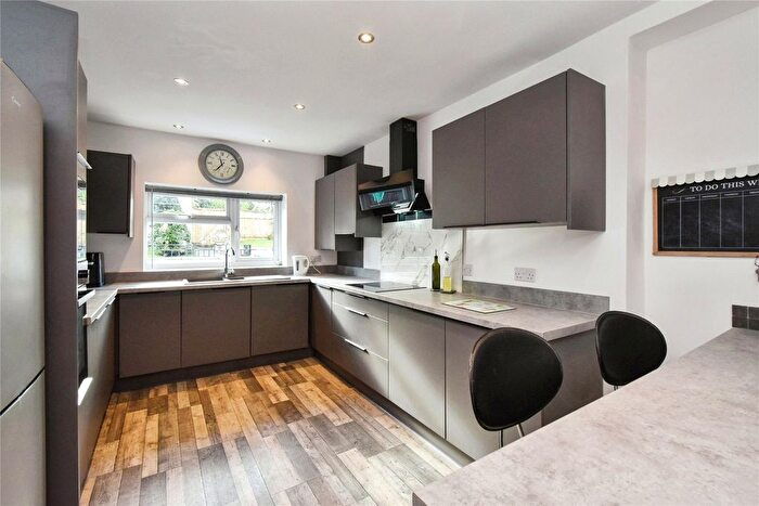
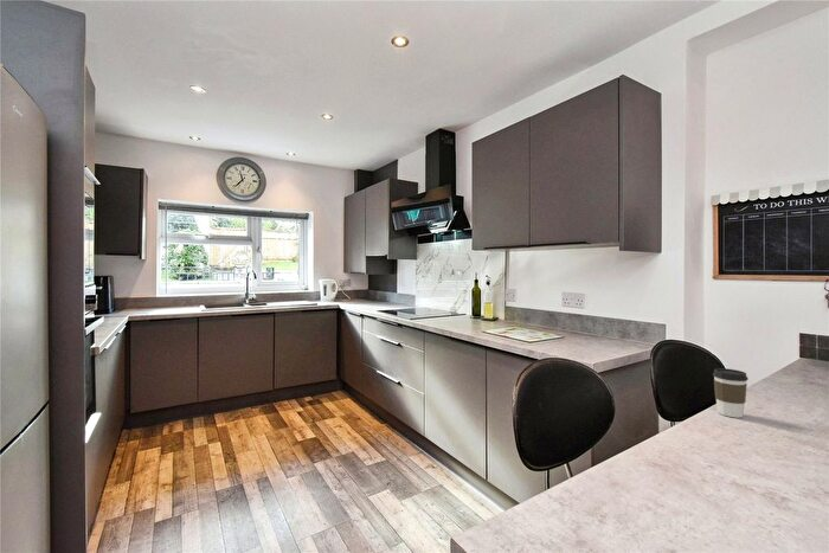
+ coffee cup (730, 392)
